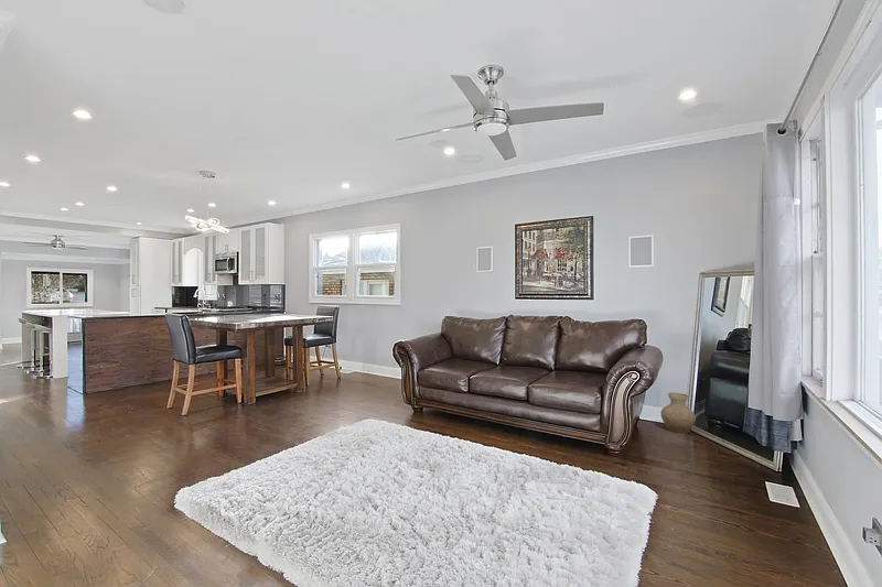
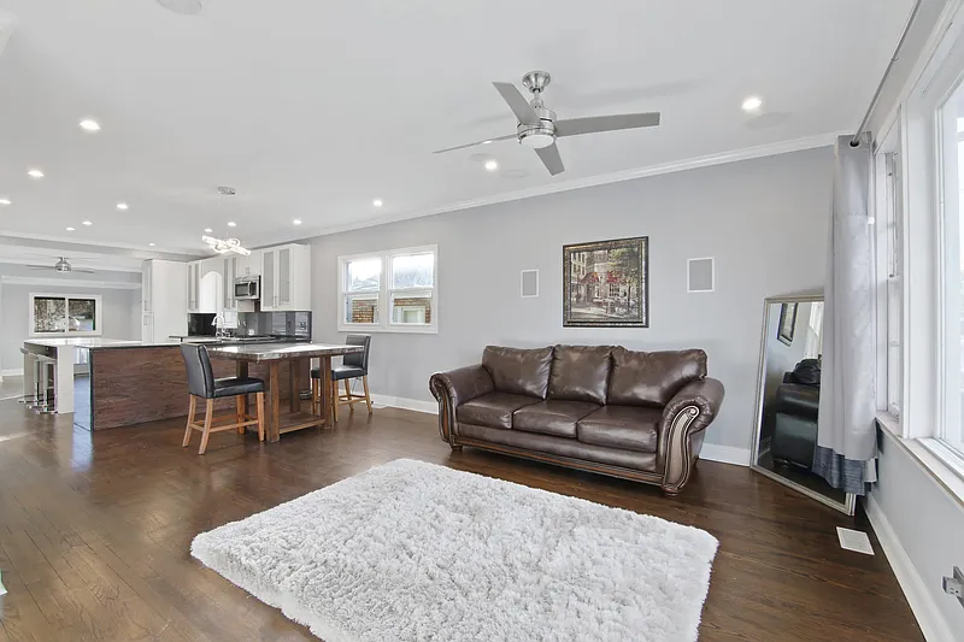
- vase (677, 412)
